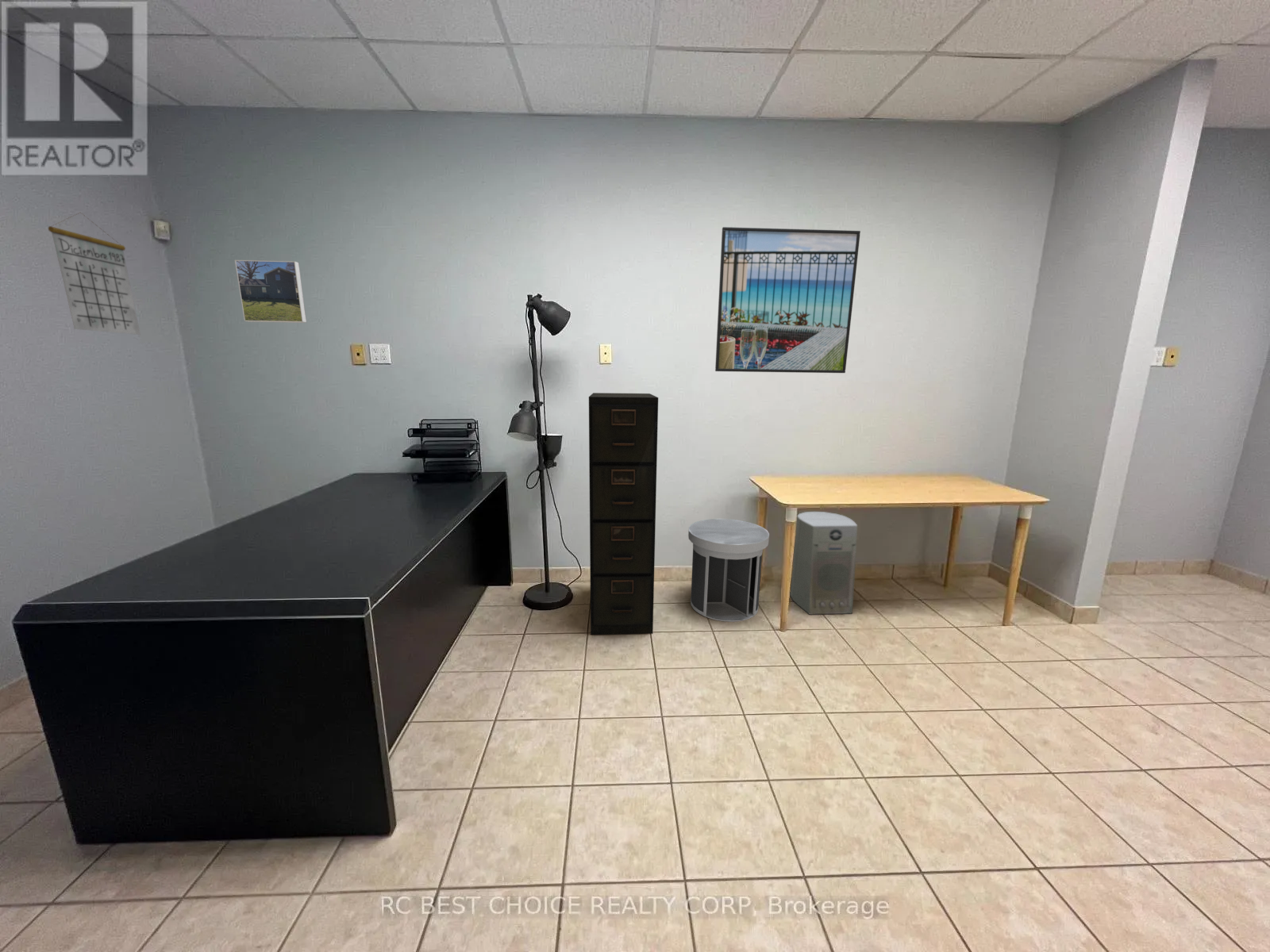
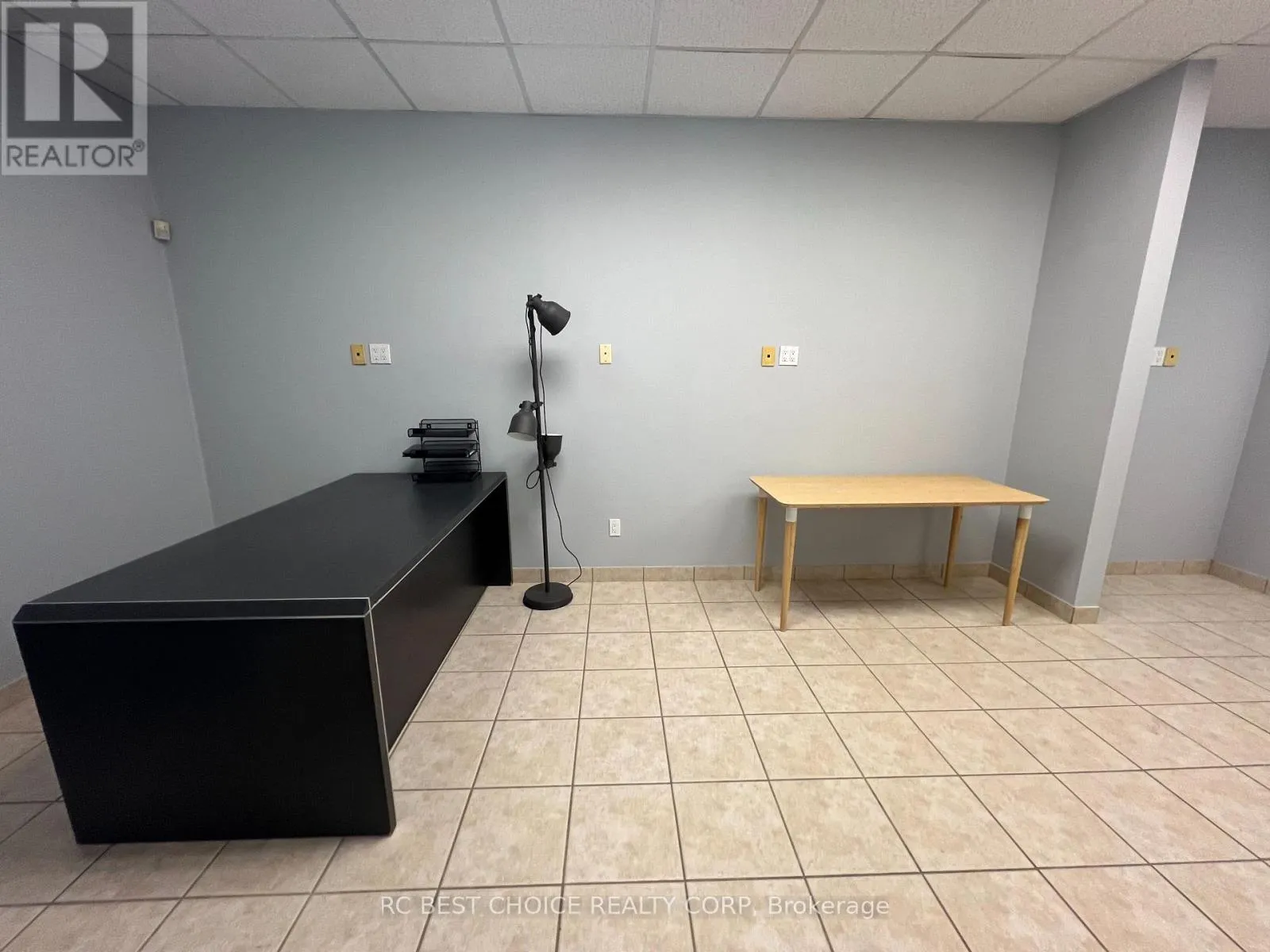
- filing cabinet (622, 509)
- fan (820, 559)
- calendar (96, 274)
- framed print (271, 292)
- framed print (786, 302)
- revolving door (725, 568)
